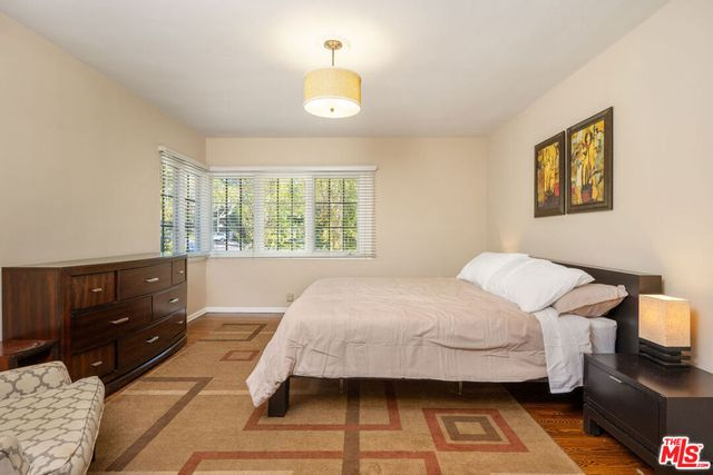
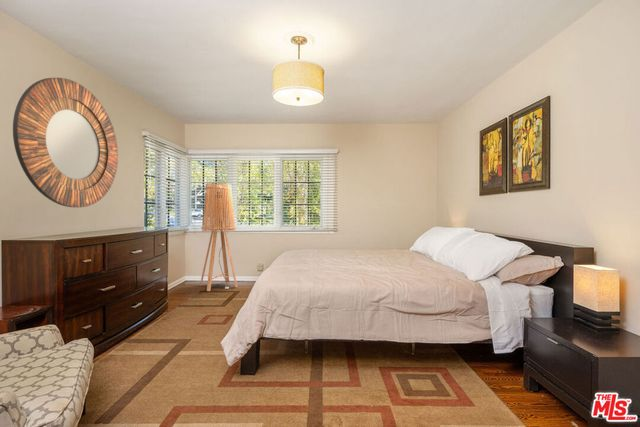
+ home mirror (75, 145)
+ floor lamp (216, 235)
